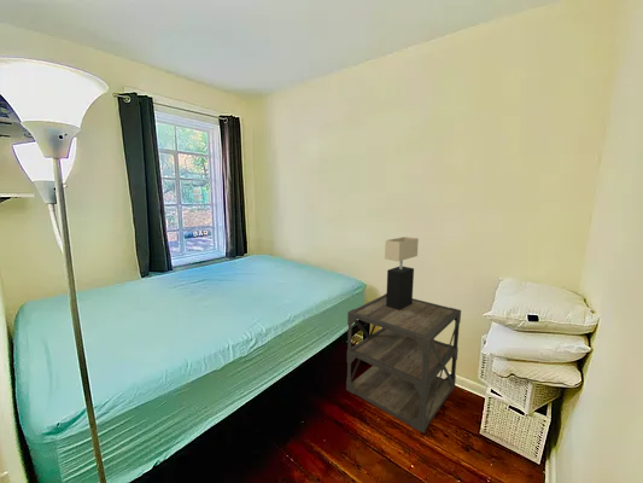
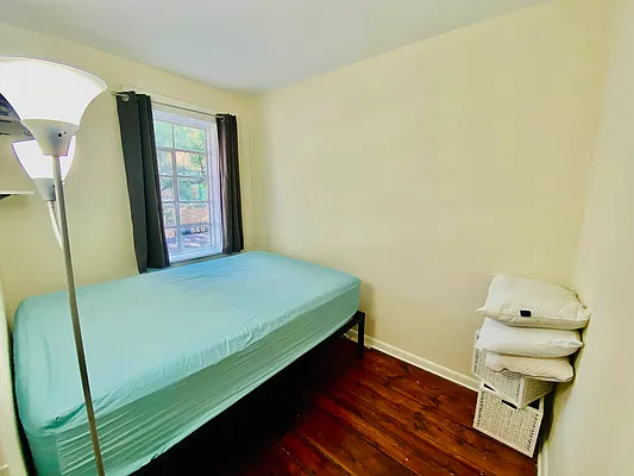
- table lamp (401, 272)
- side table (403, 350)
